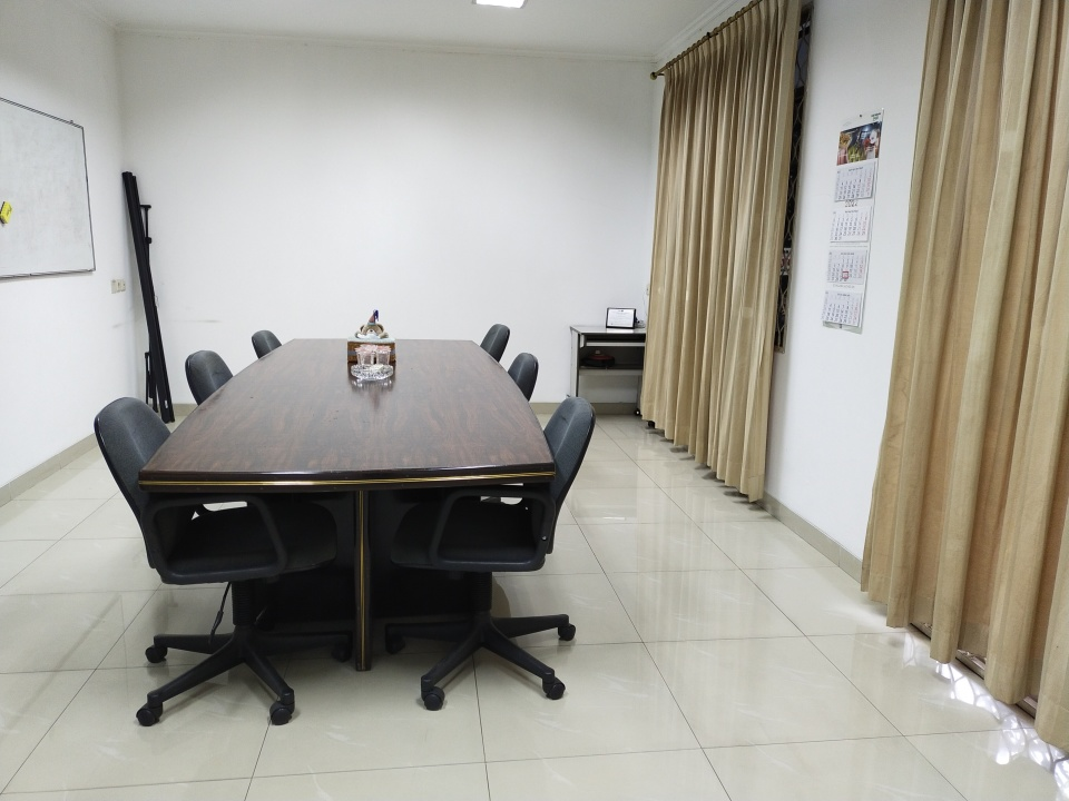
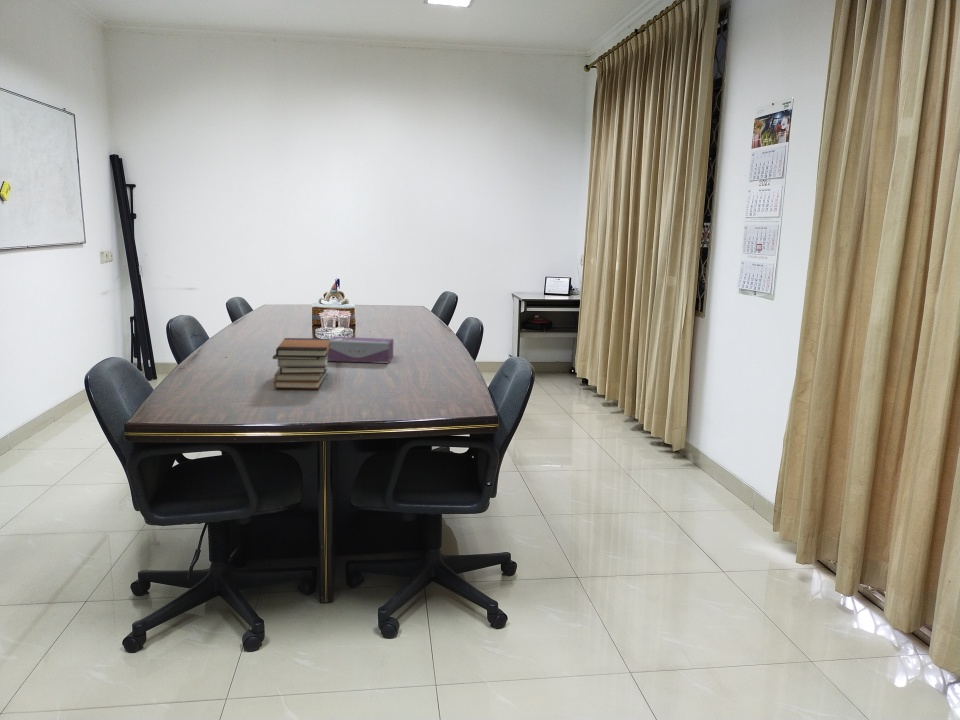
+ book stack (303, 362)
+ tissue box (360, 348)
